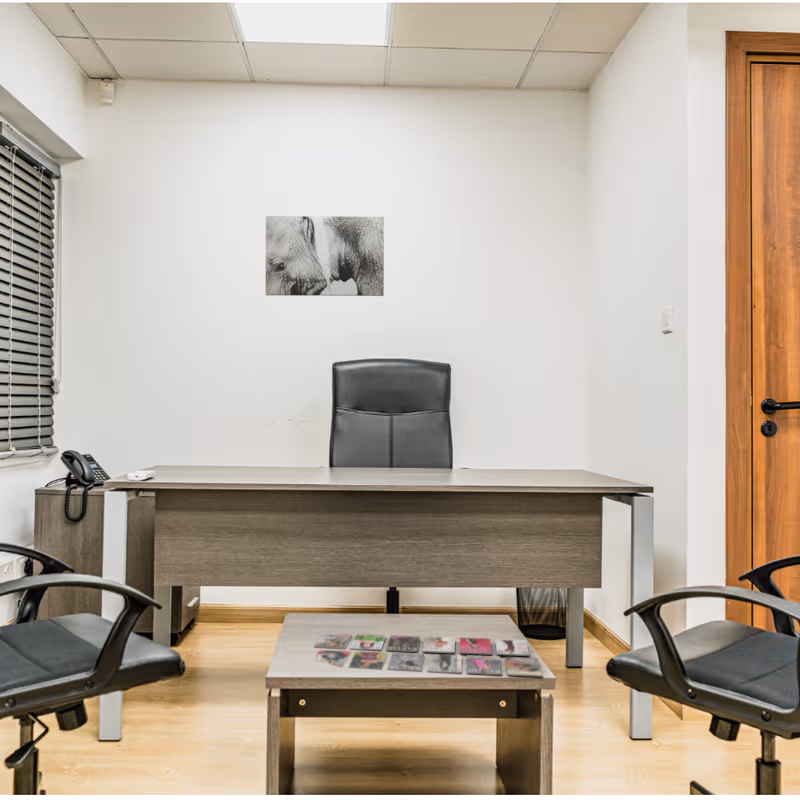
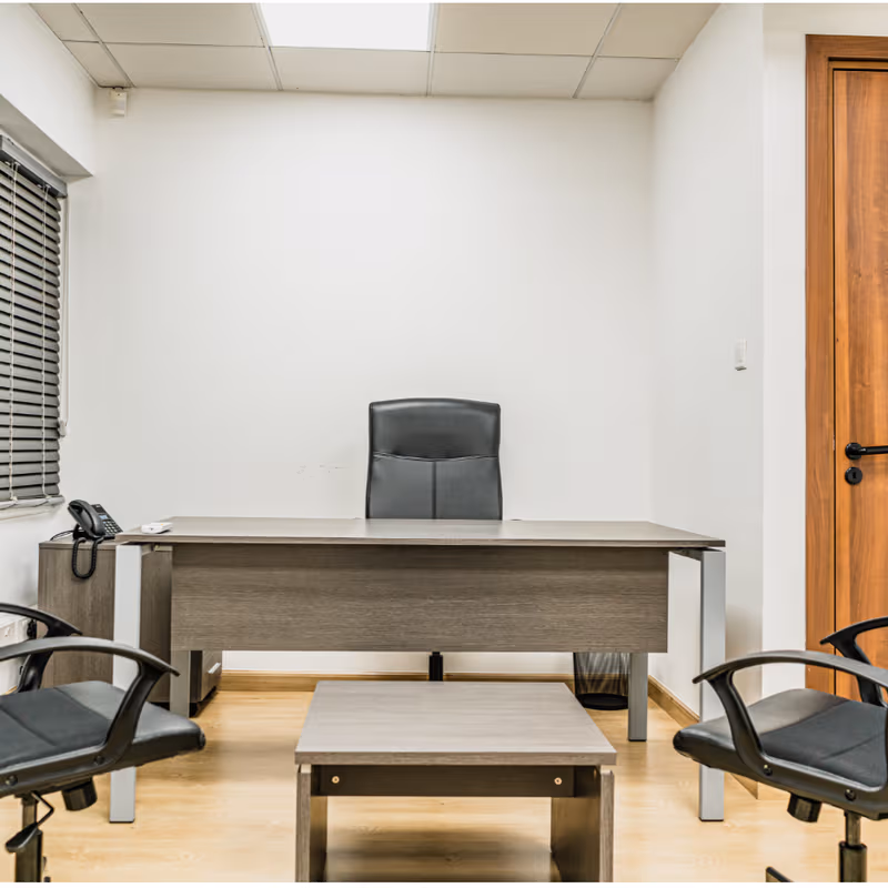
- magazine (423, 654)
- wall art (325, 256)
